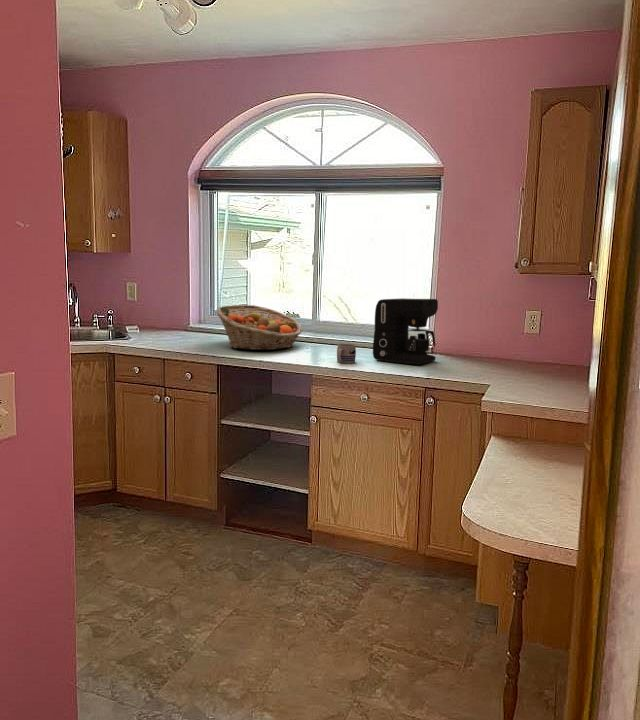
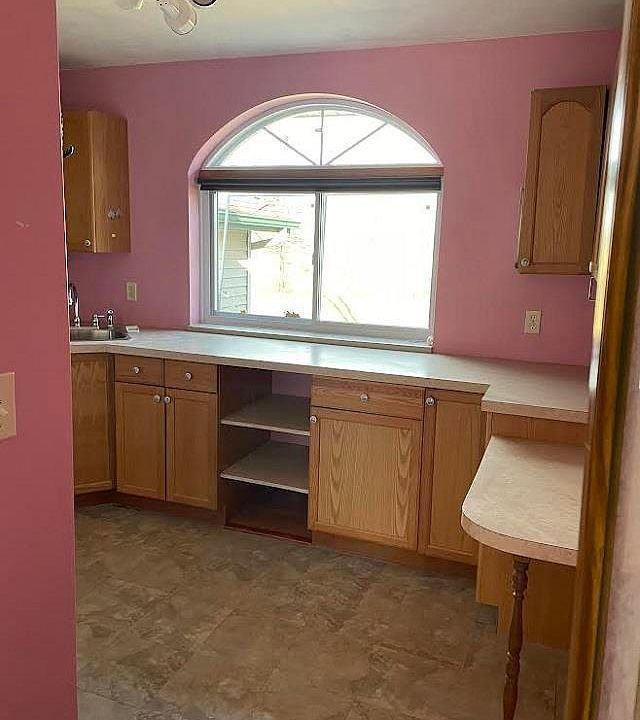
- coffee maker (407, 329)
- mug (344, 353)
- fruit basket (259, 326)
